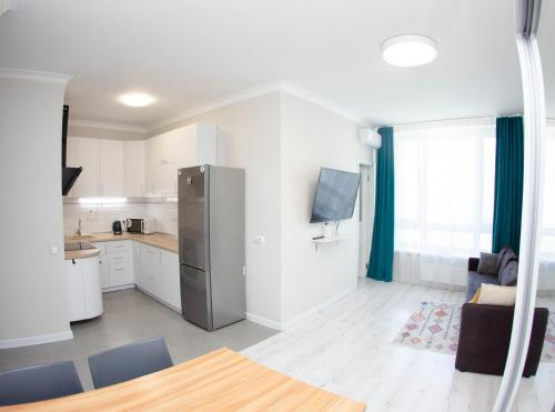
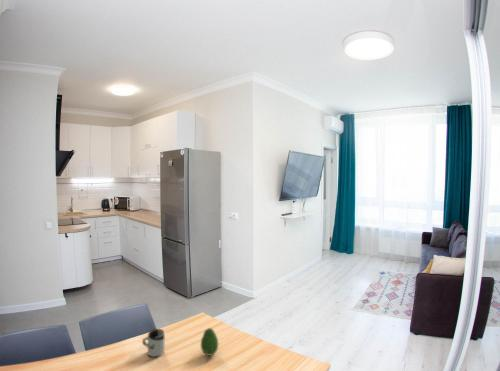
+ cup (153, 342)
+ fruit (209, 341)
